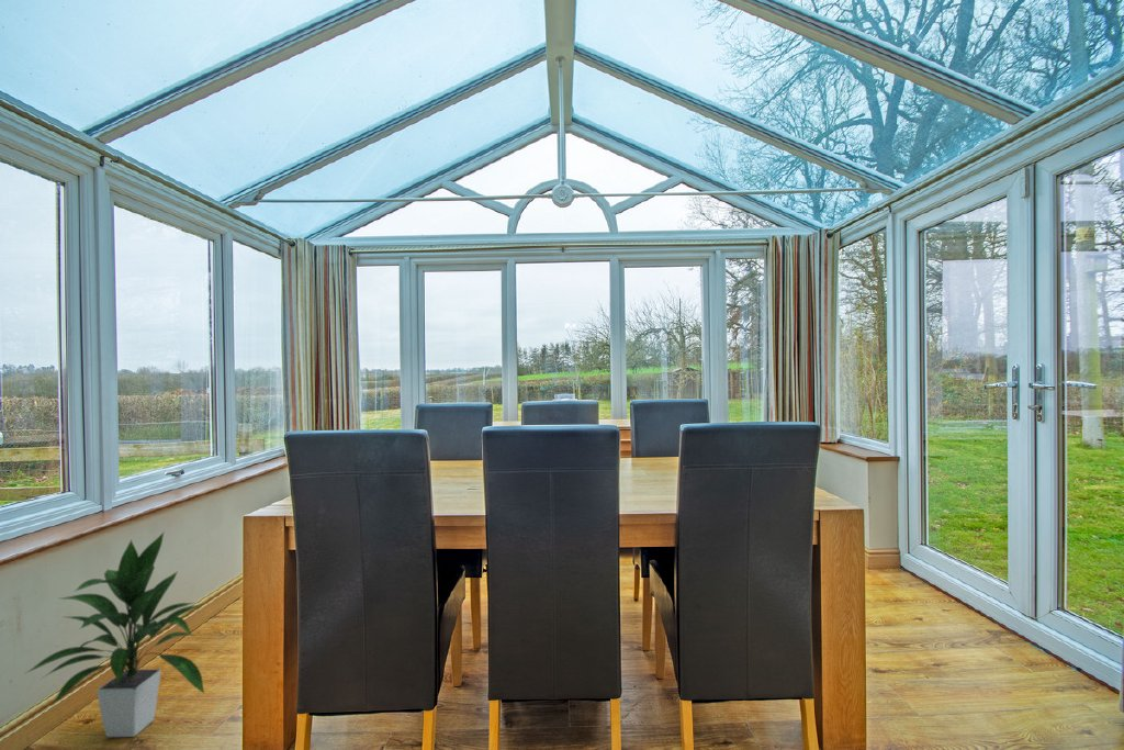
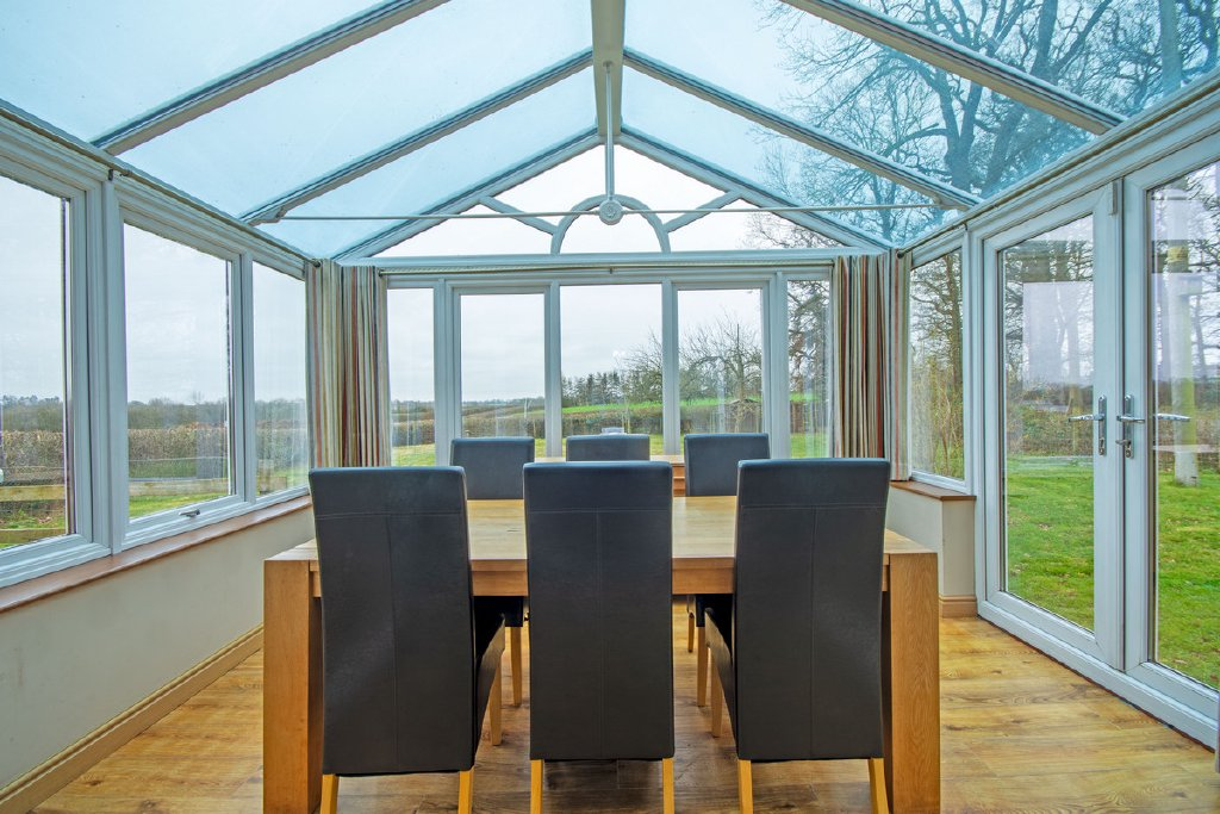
- indoor plant (133, 637)
